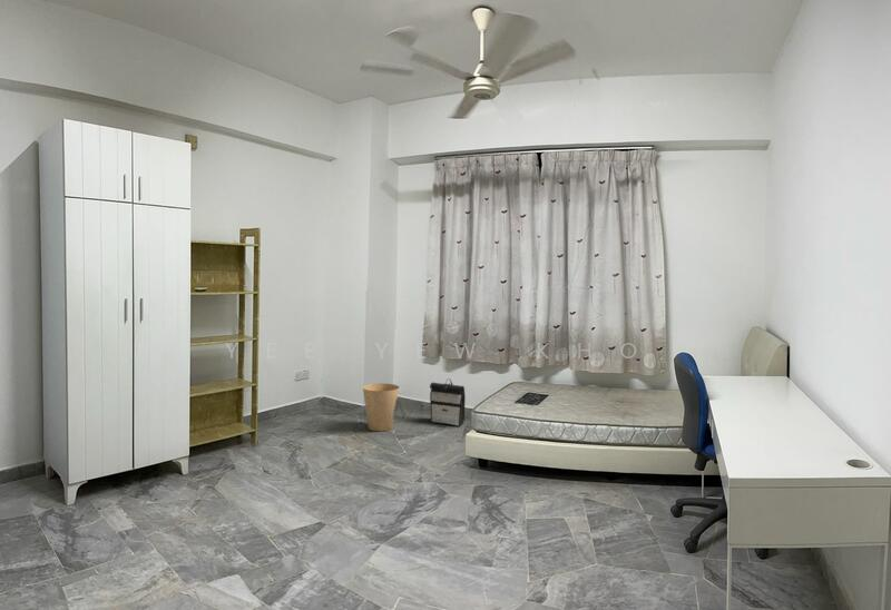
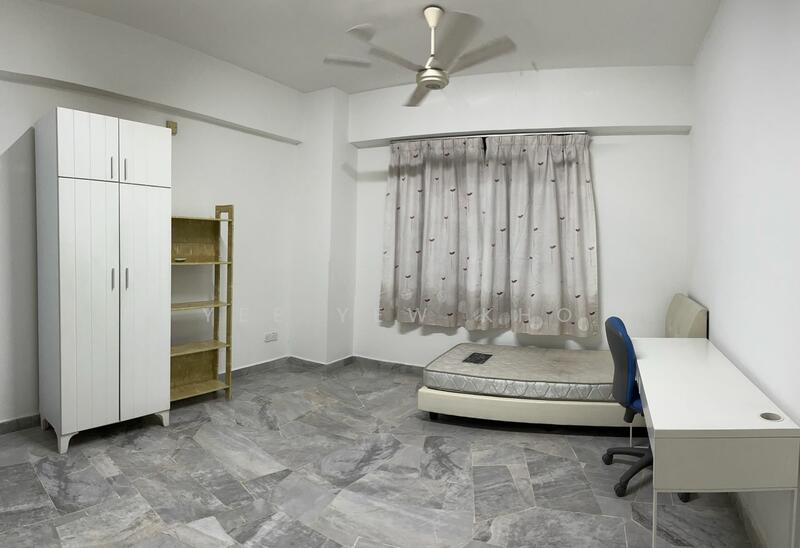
- backpack (447, 401)
- trash can (380, 407)
